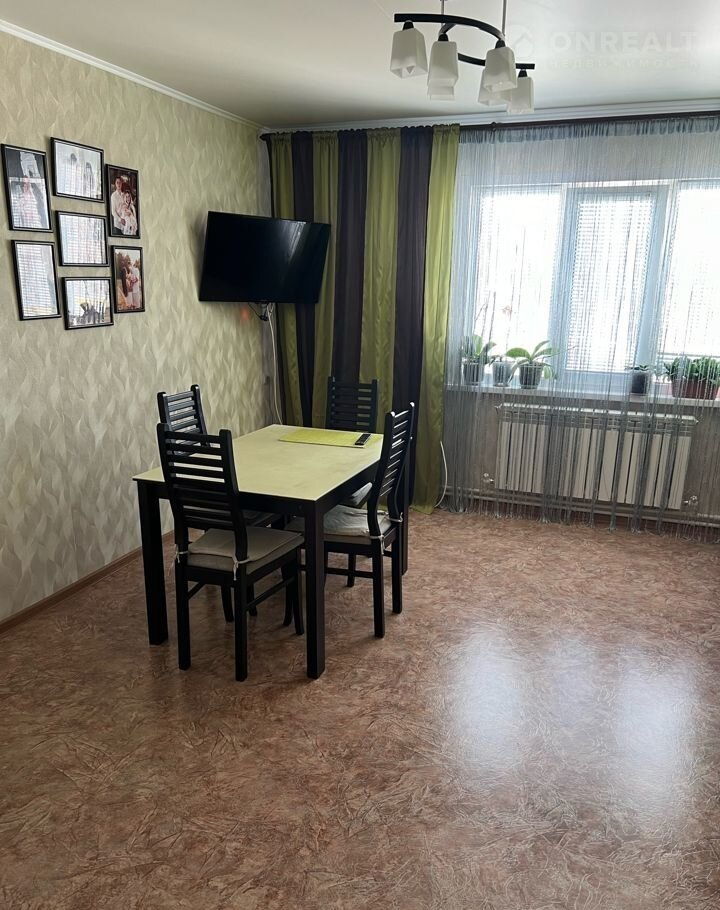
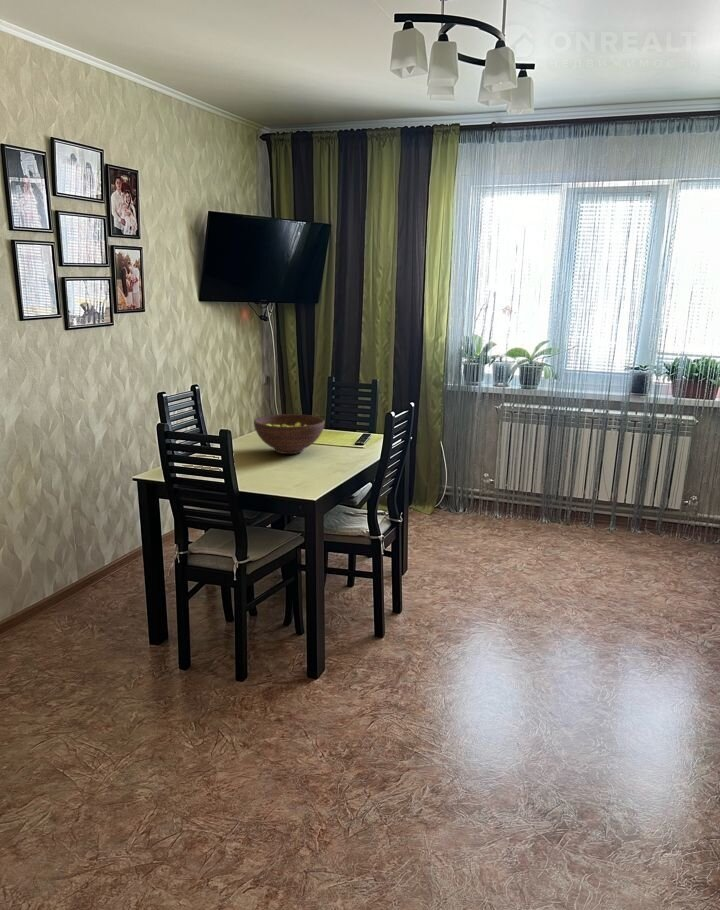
+ fruit bowl (289, 436)
